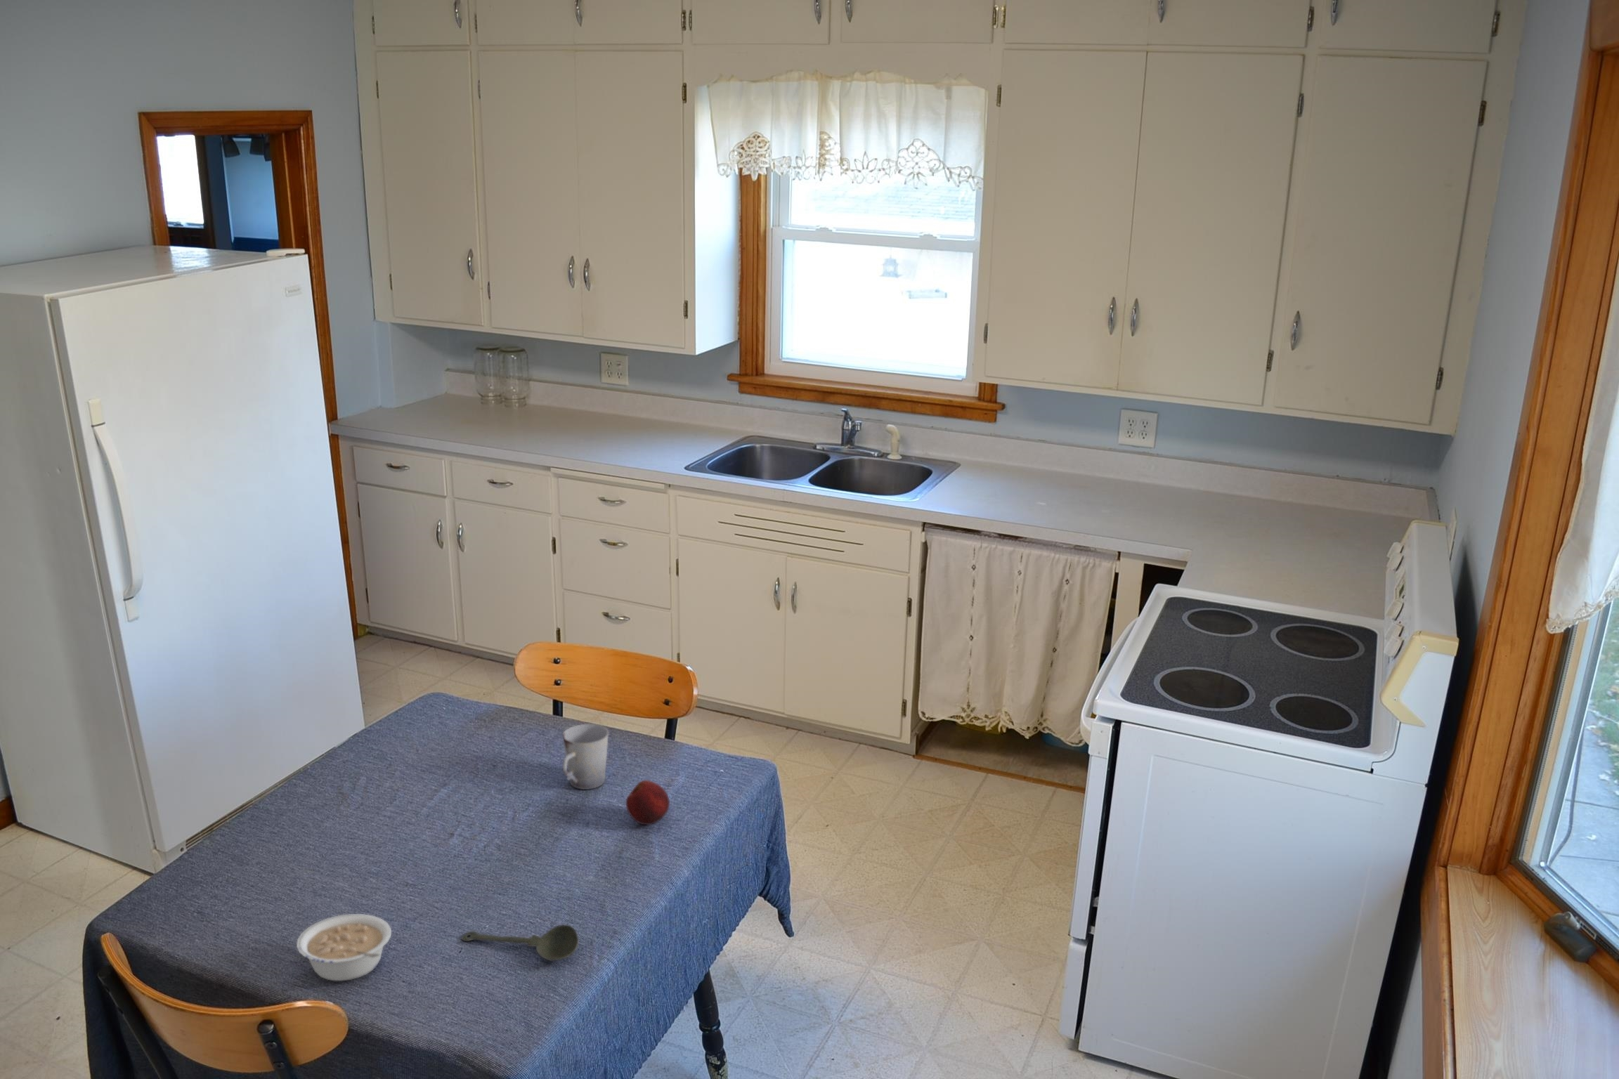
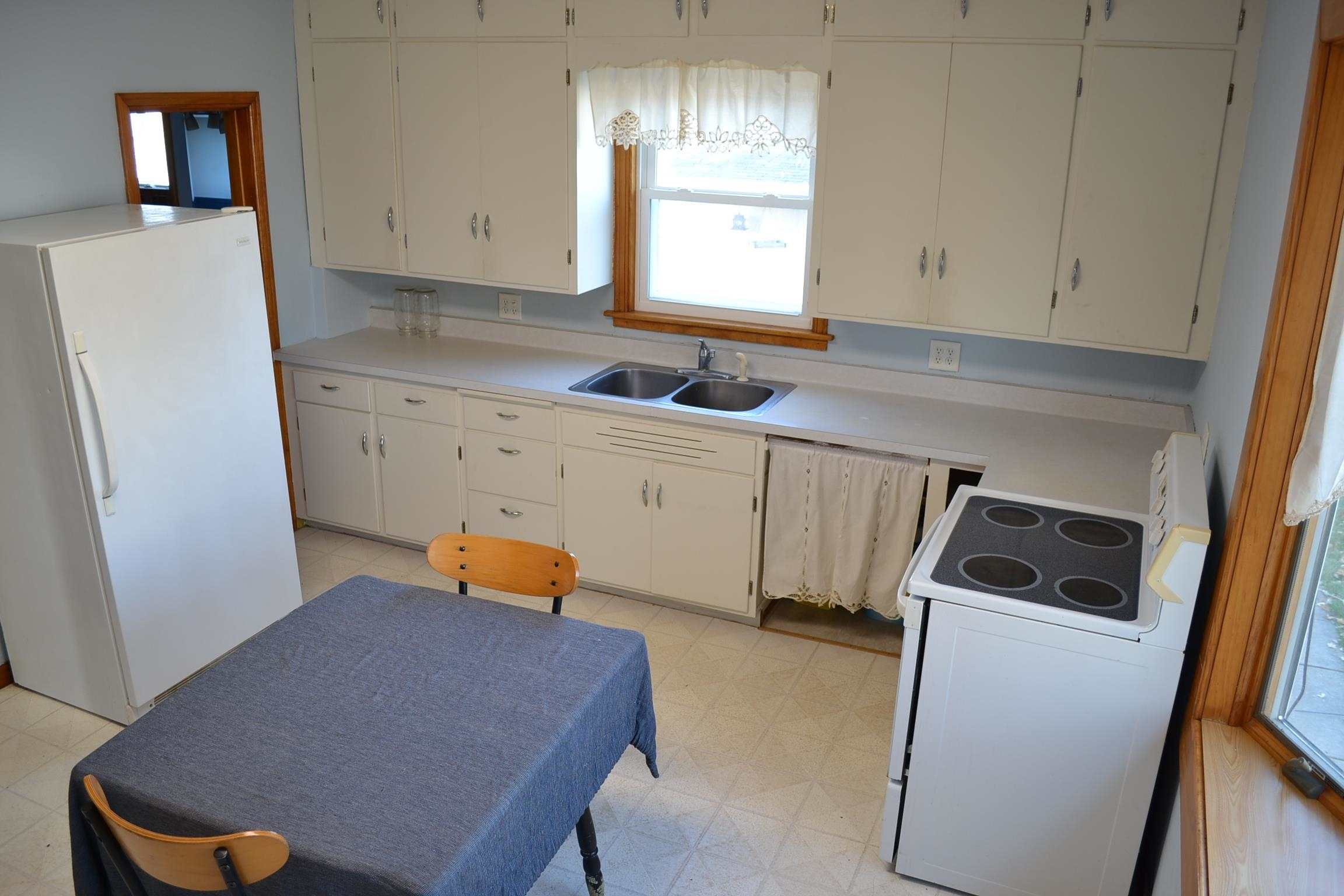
- apple (648, 802)
- cup (581, 761)
- legume (348, 948)
- spoon (518, 938)
